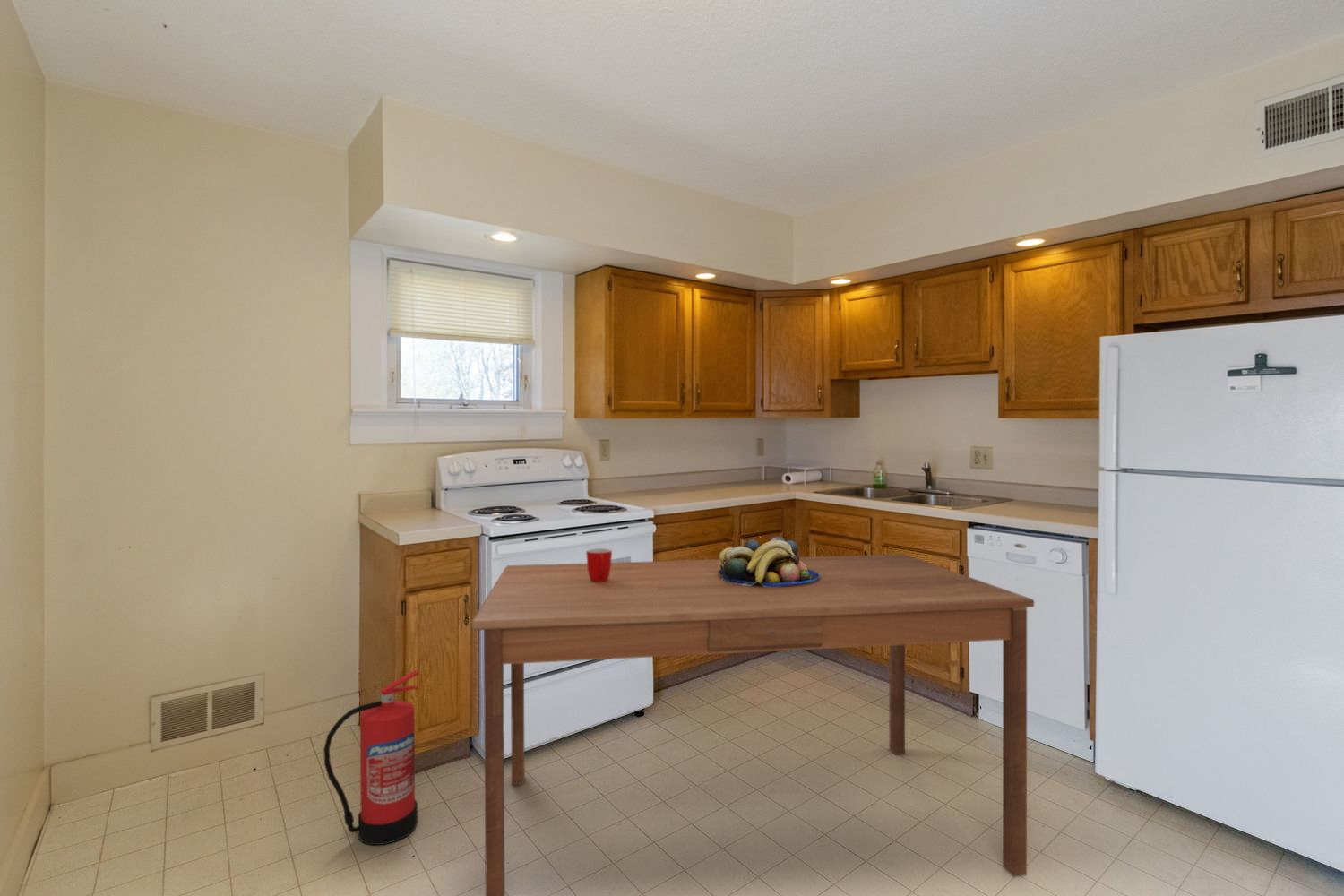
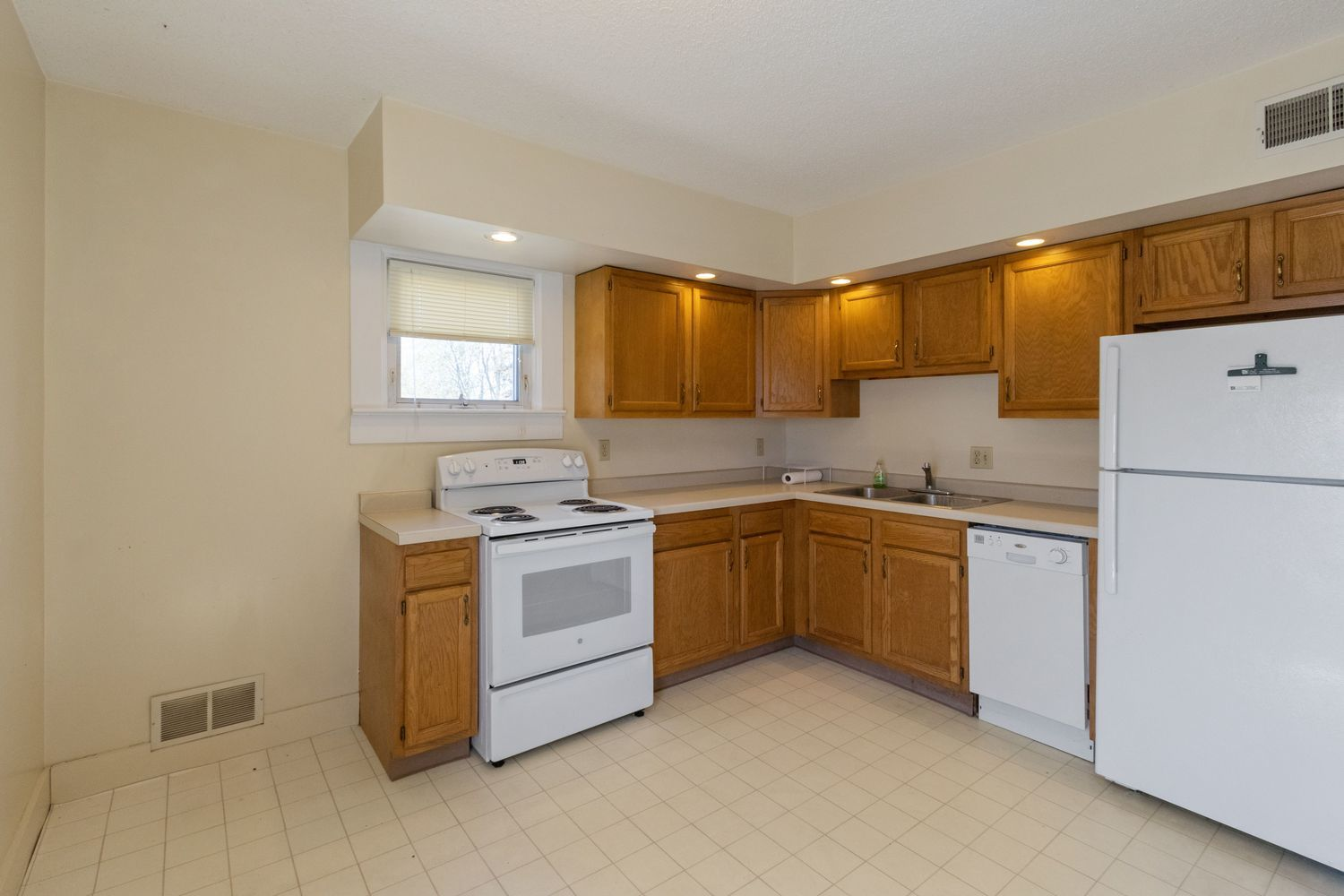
- mug (599, 565)
- fruit bowl (769, 556)
- dining table (737, 652)
- fire extinguisher (373, 757)
